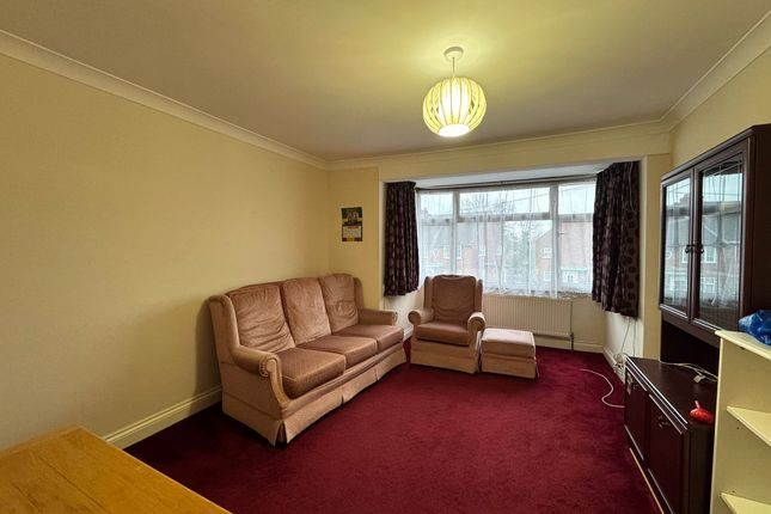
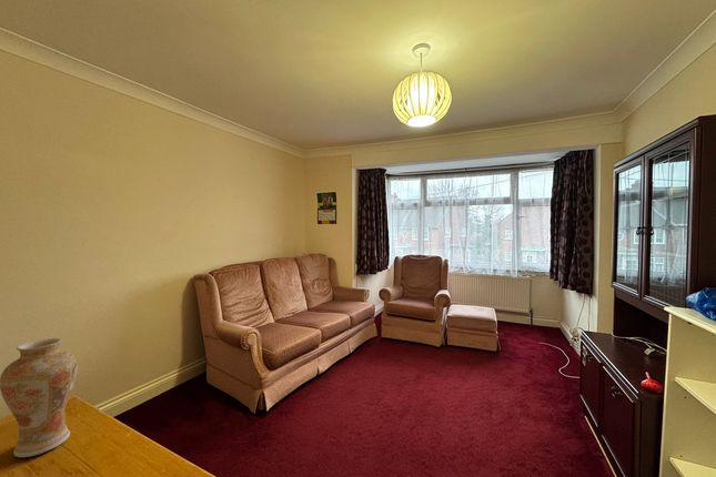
+ vase (41, 393)
